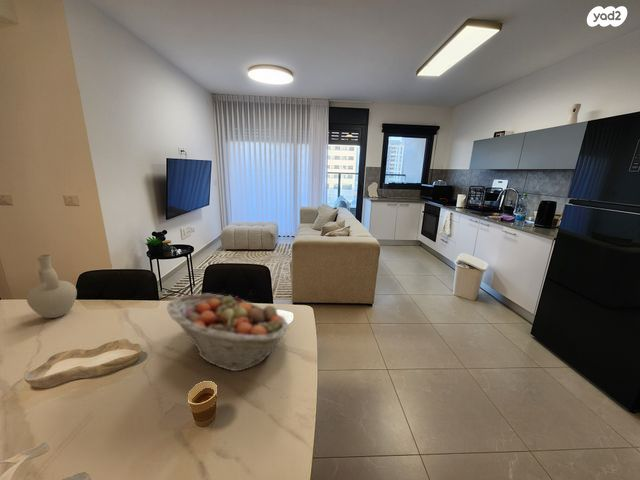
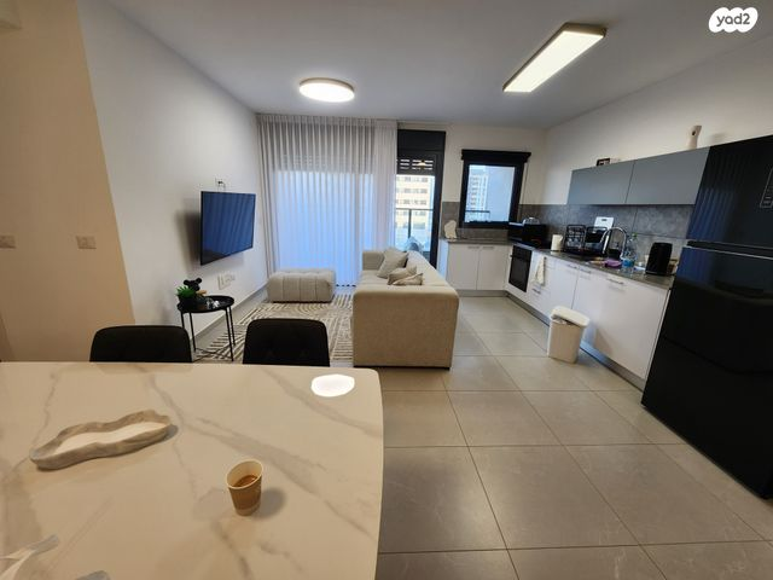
- fruit basket (230, 322)
- vase (50, 286)
